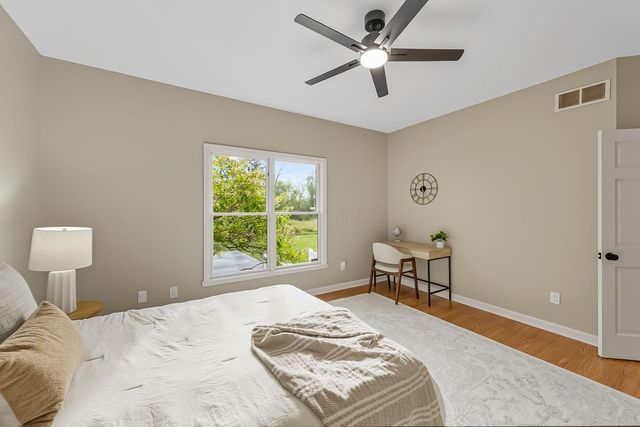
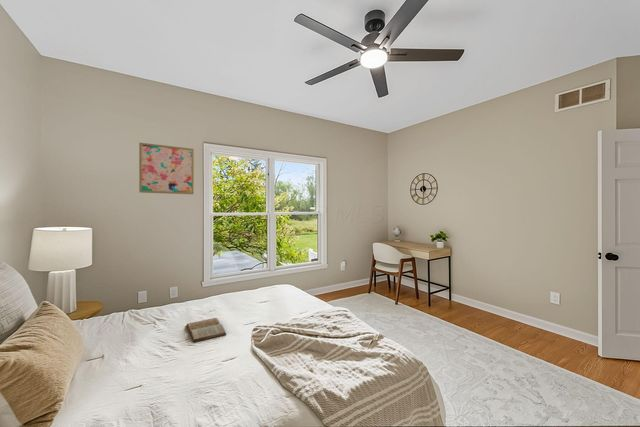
+ wall art (167, 169)
+ book (205, 327)
